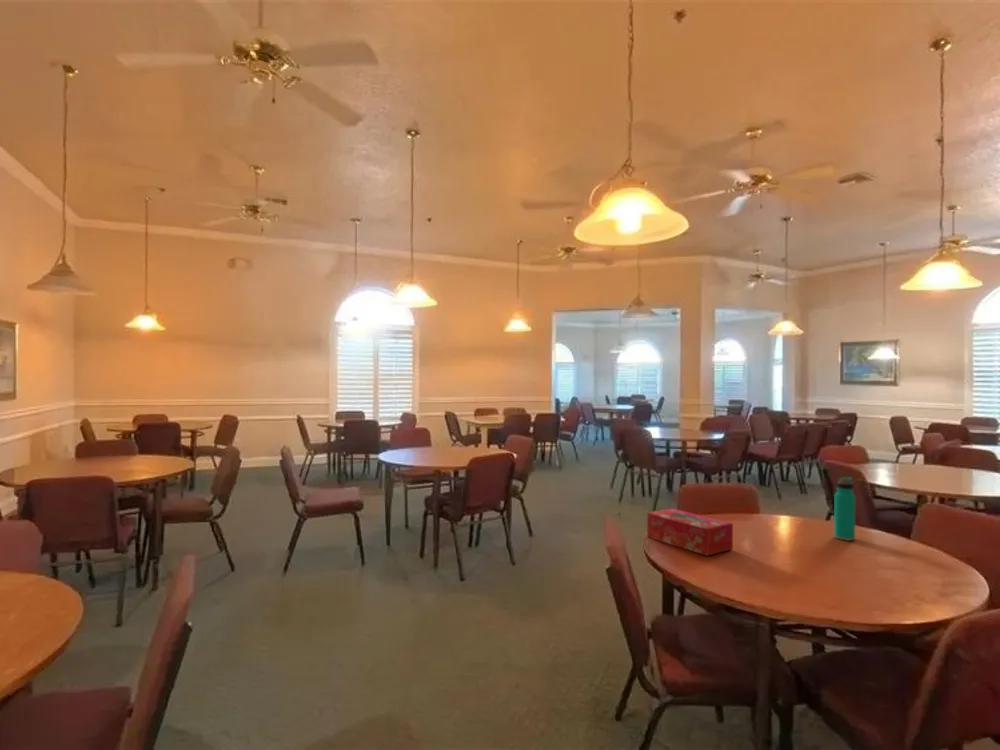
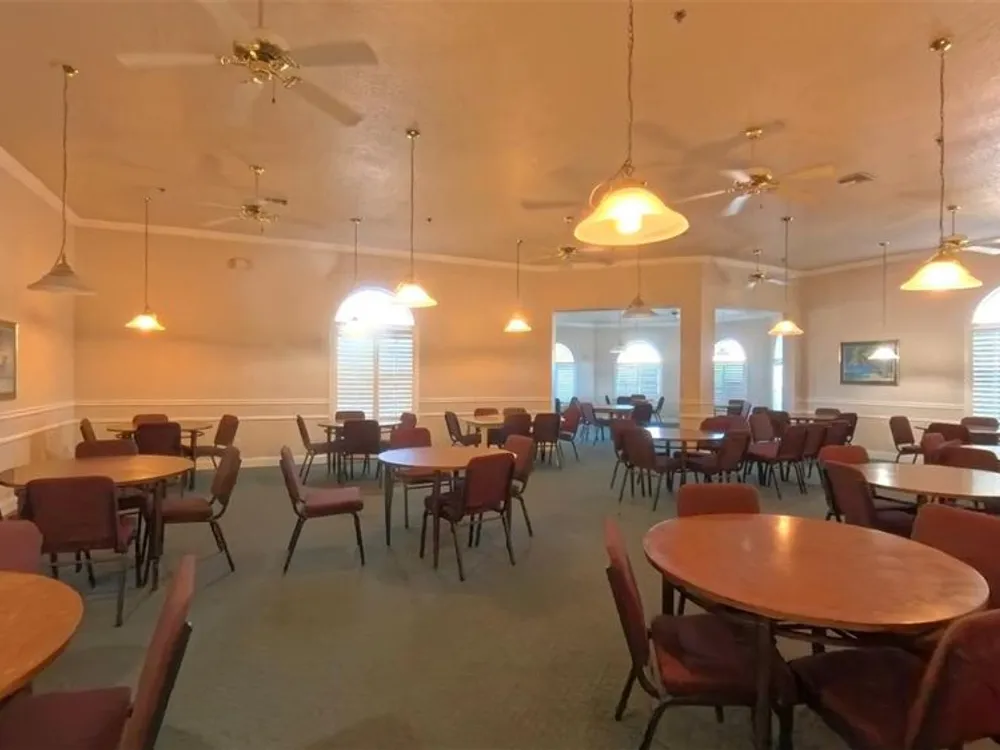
- water bottle (844, 508)
- tissue box (688, 530)
